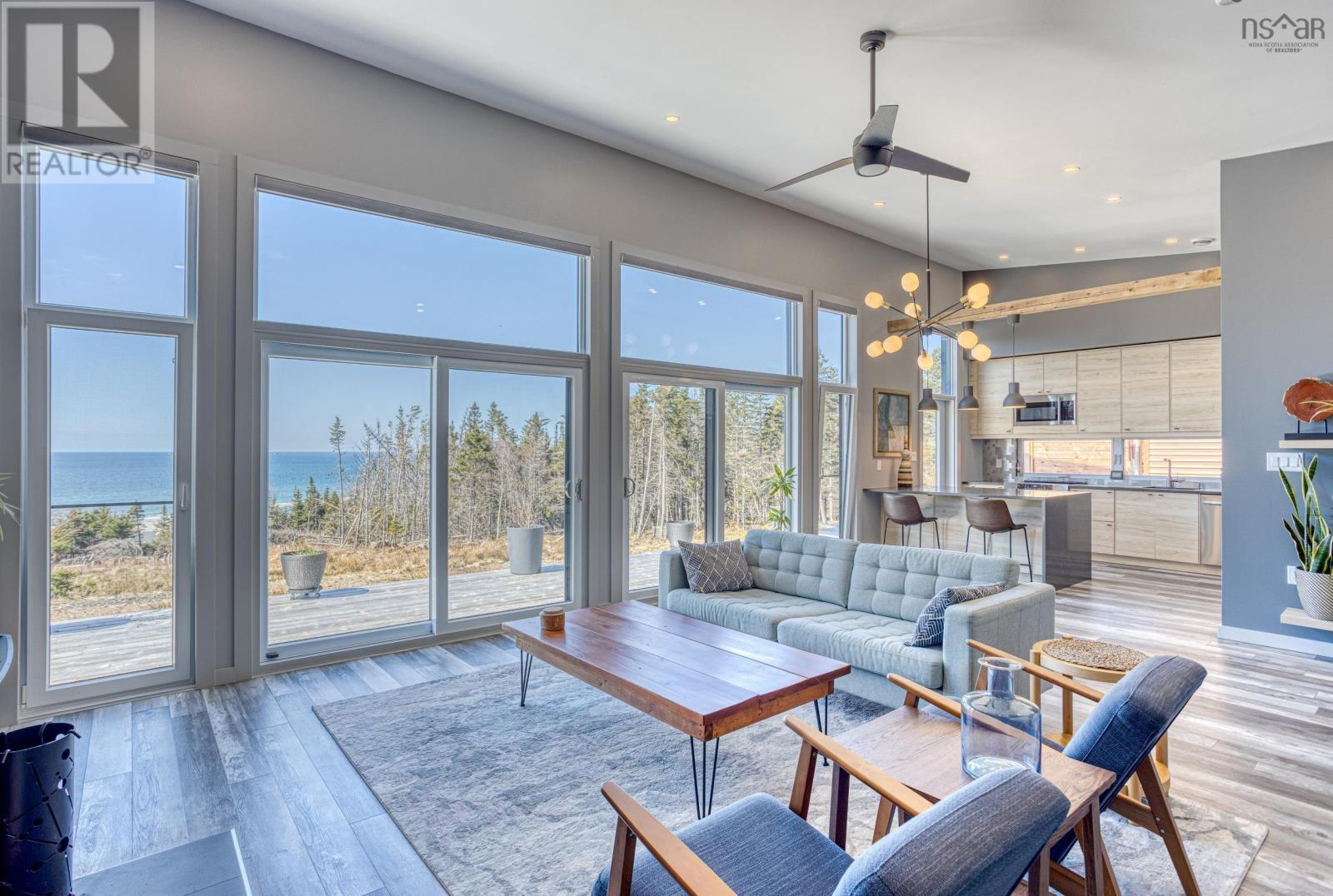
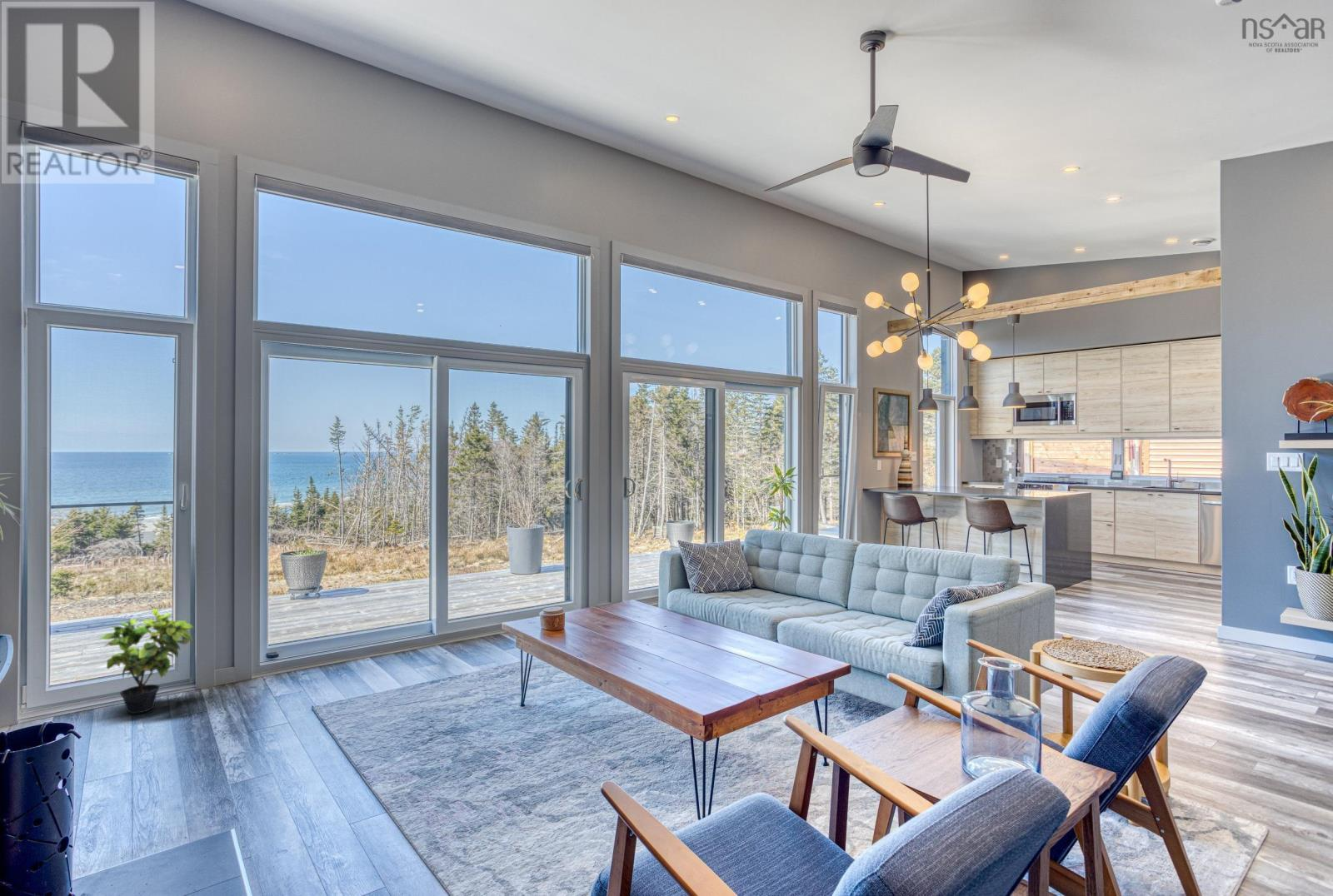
+ potted plant (147, 660)
